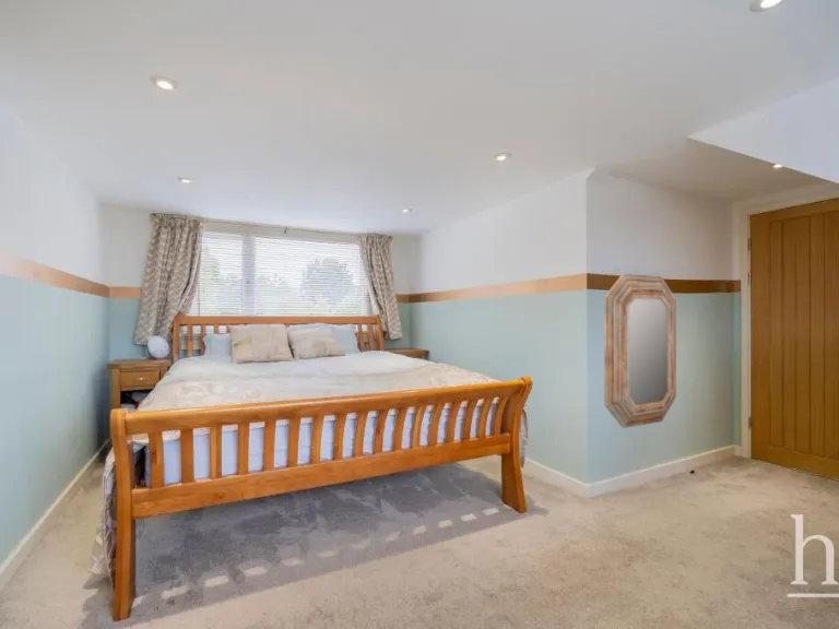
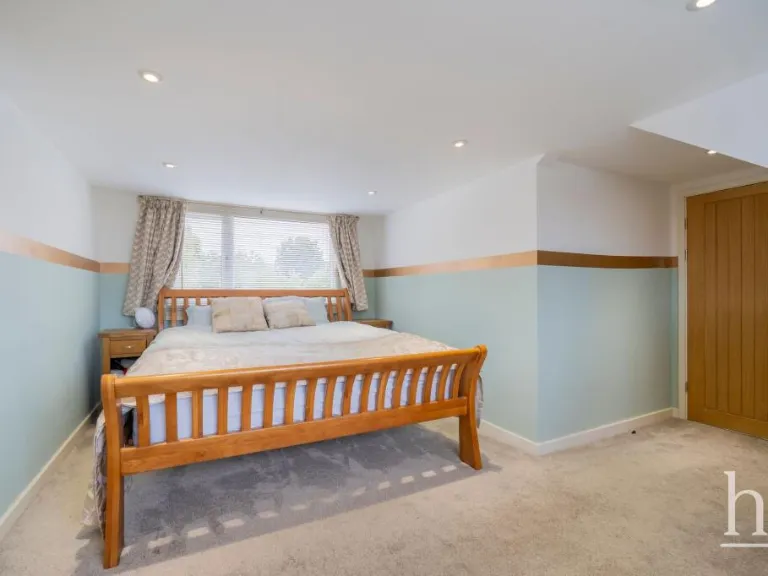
- home mirror (645, 349)
